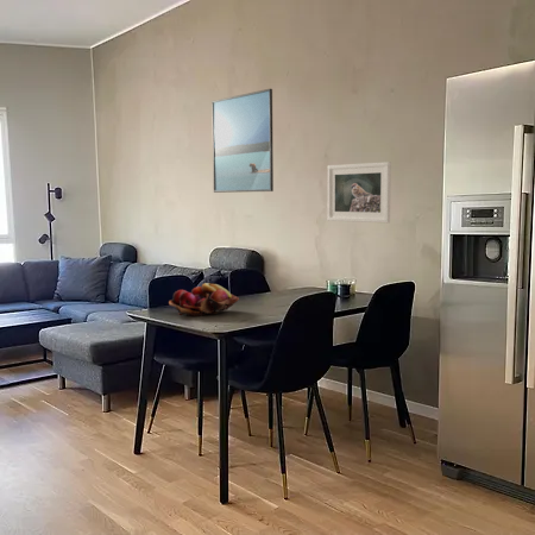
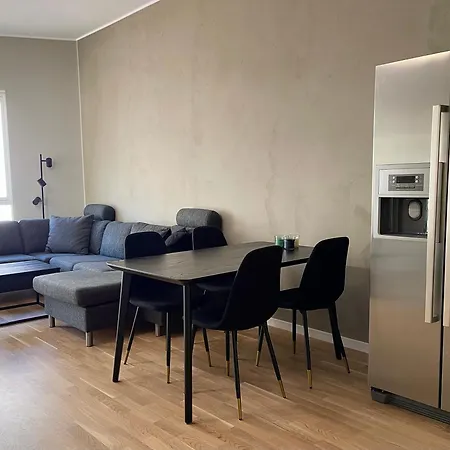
- fruit basket (204, 298)
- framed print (357, 193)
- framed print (240, 144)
